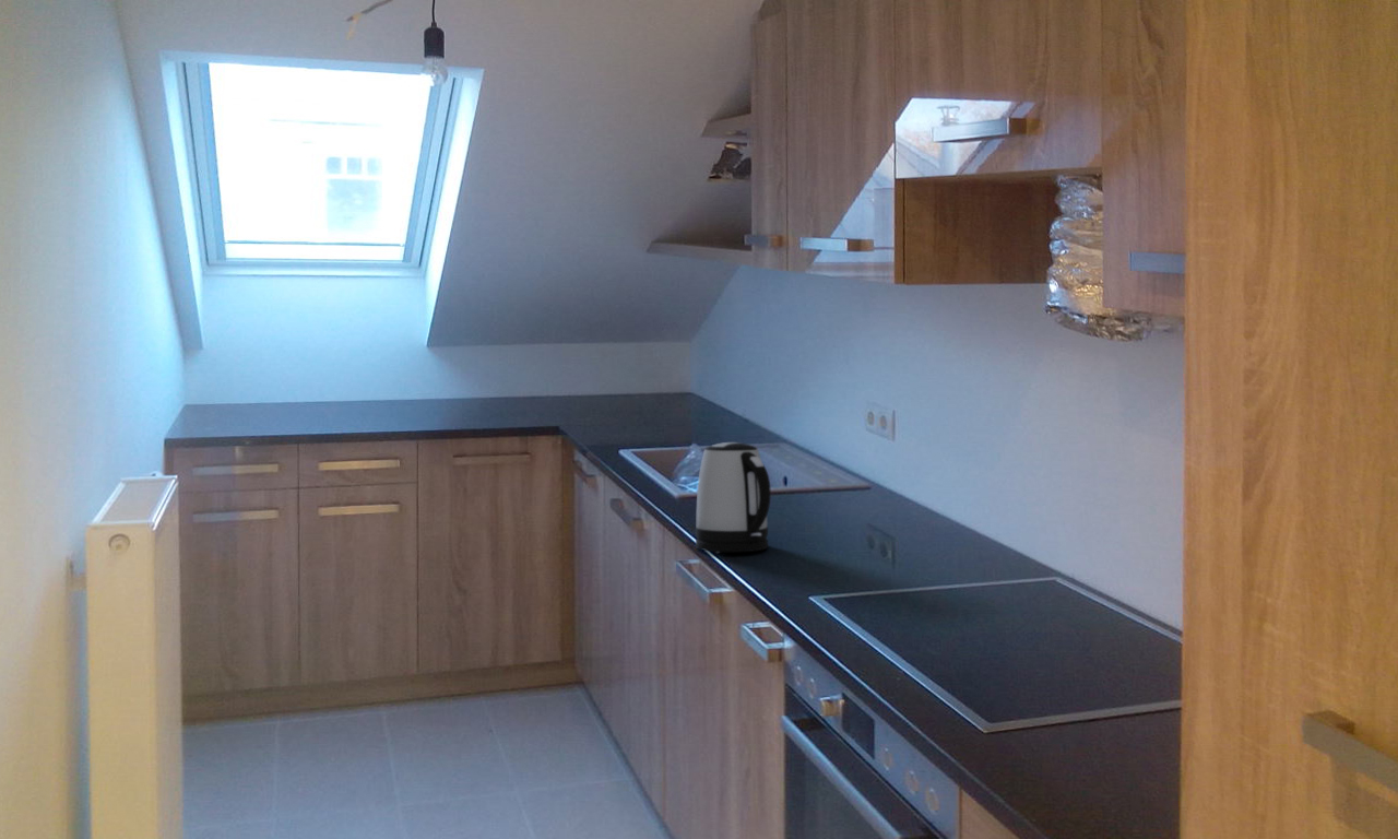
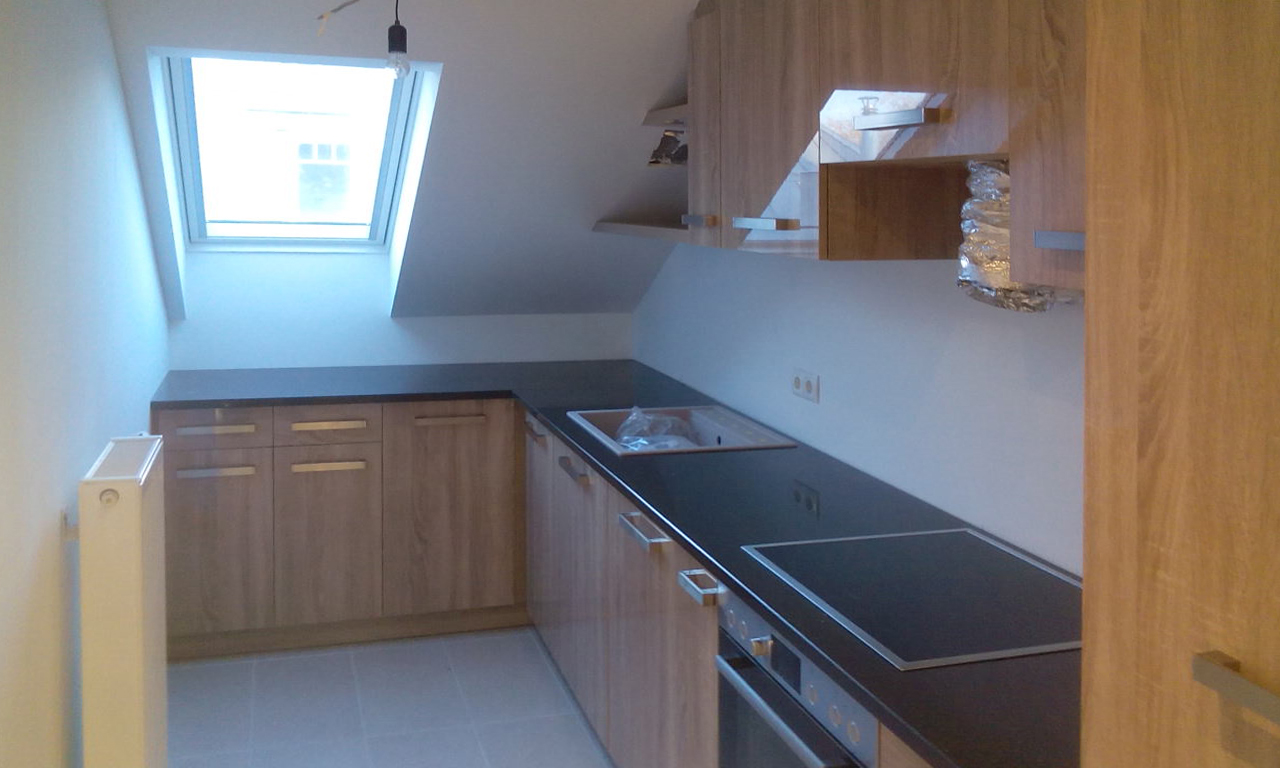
- kettle (737, 496)
